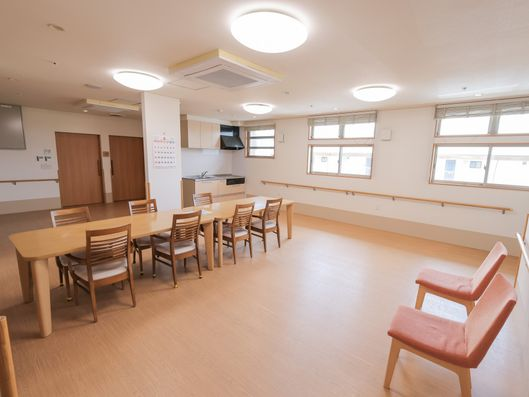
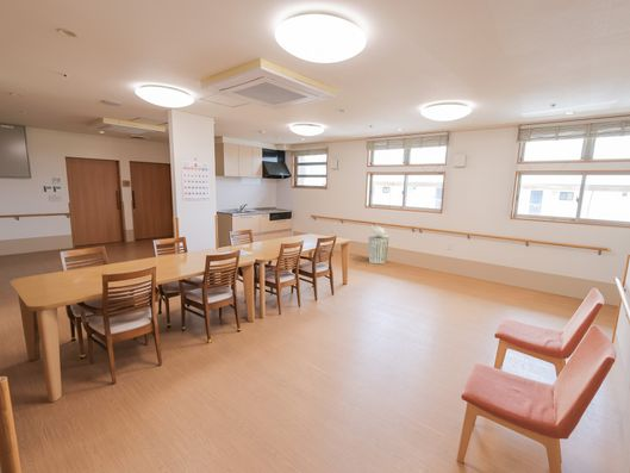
+ trash can (378, 243)
